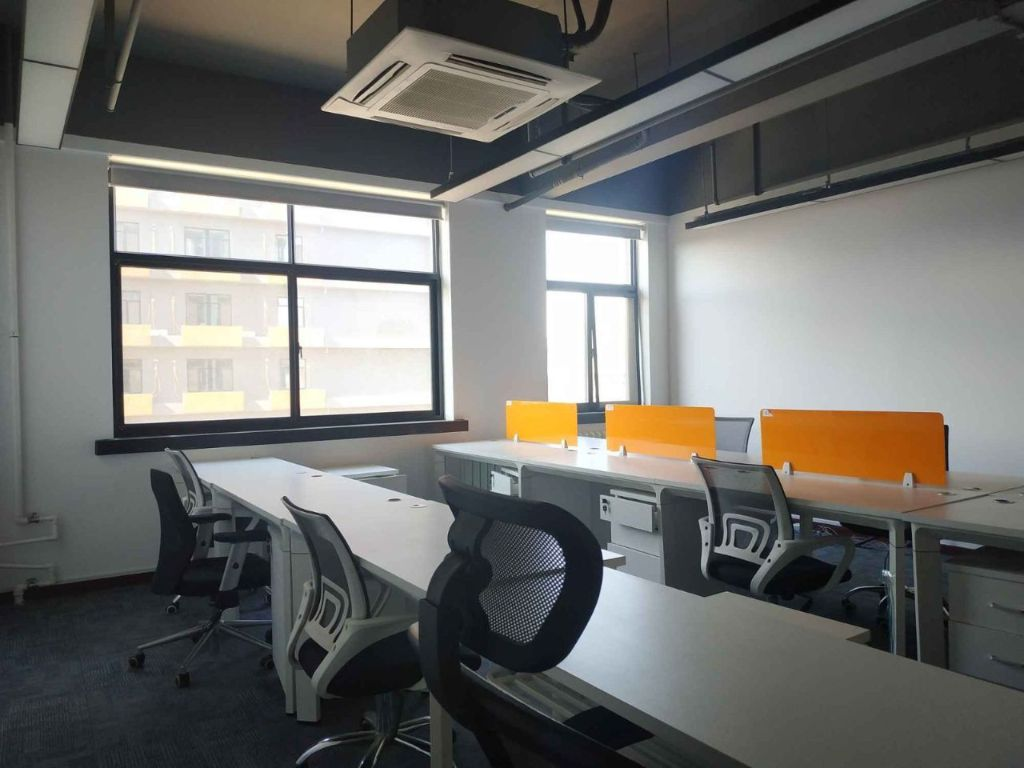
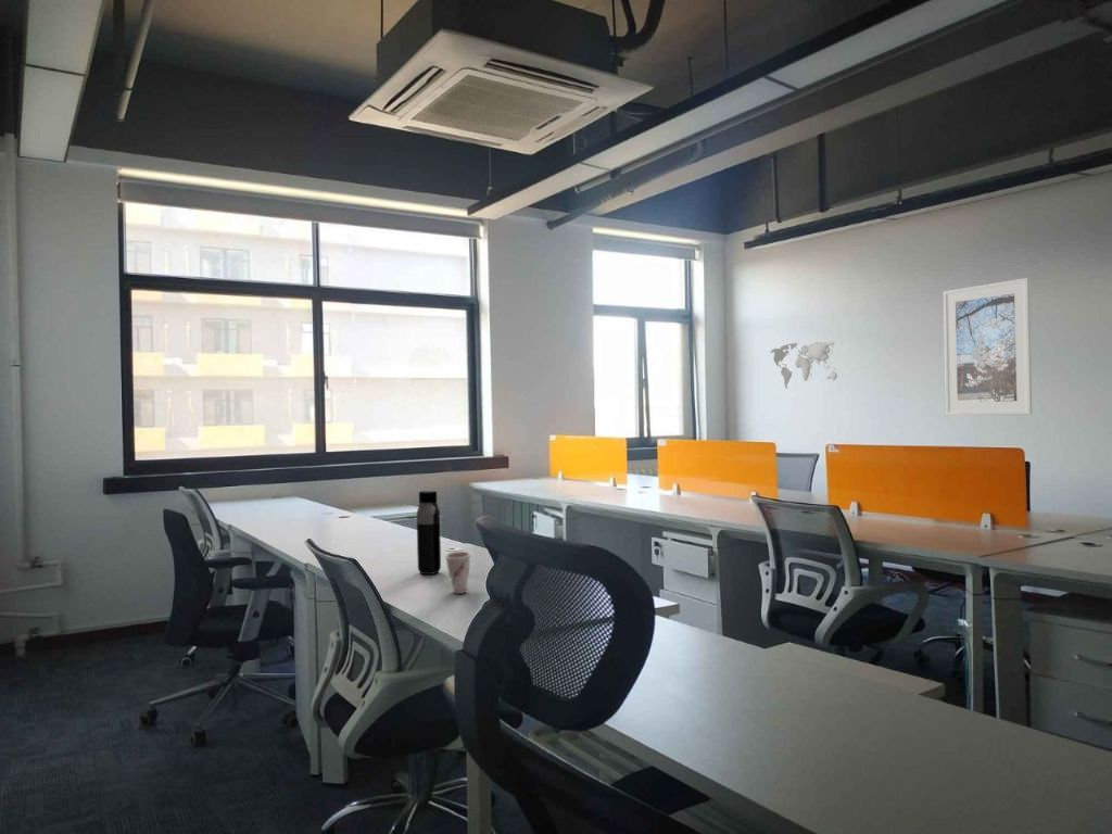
+ water bottle (428, 531)
+ world map (804, 365)
+ cup (458, 572)
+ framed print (985, 350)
